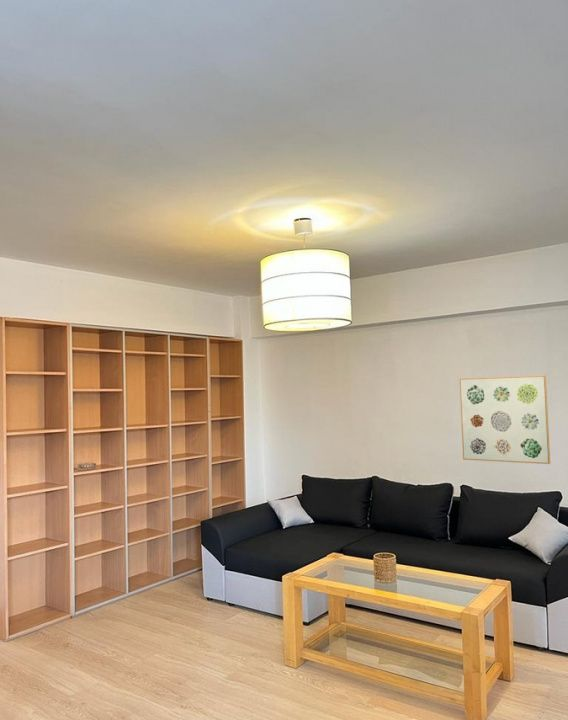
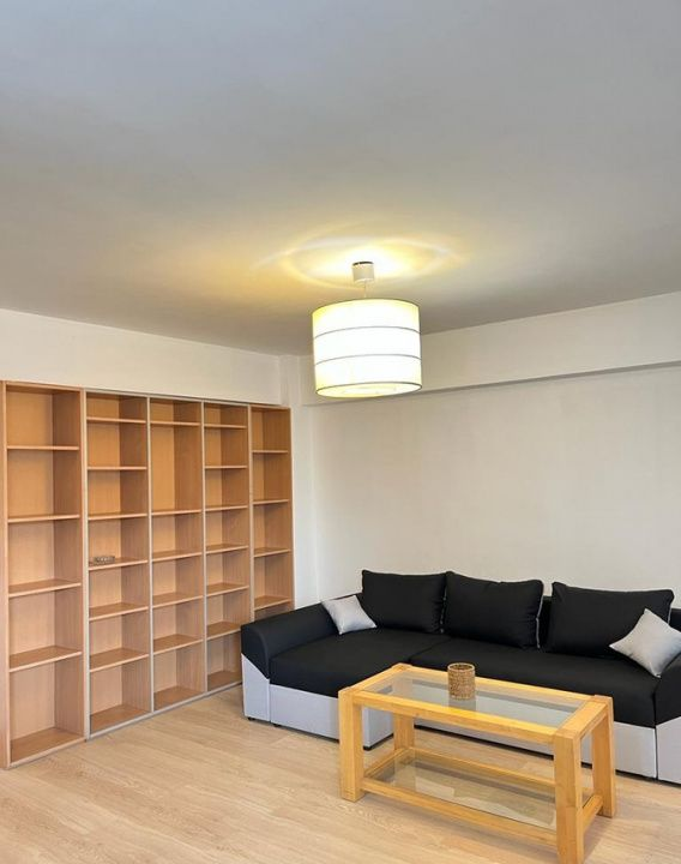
- wall art (502, 419)
